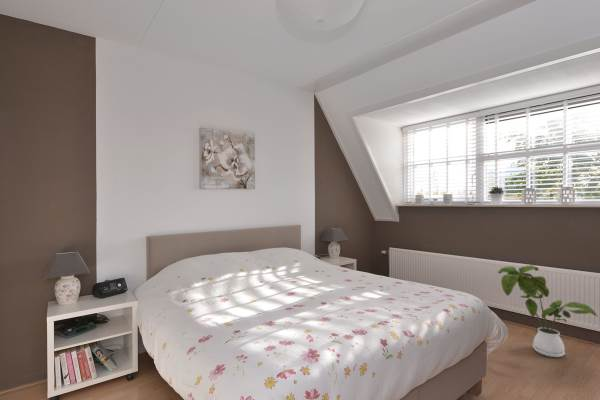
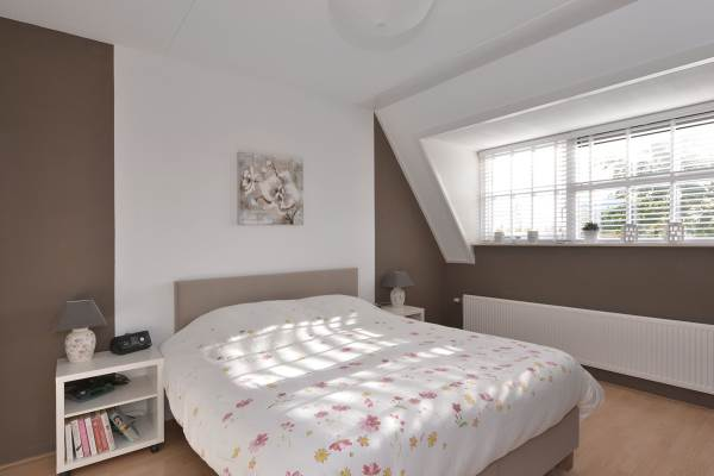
- house plant (536, 309)
